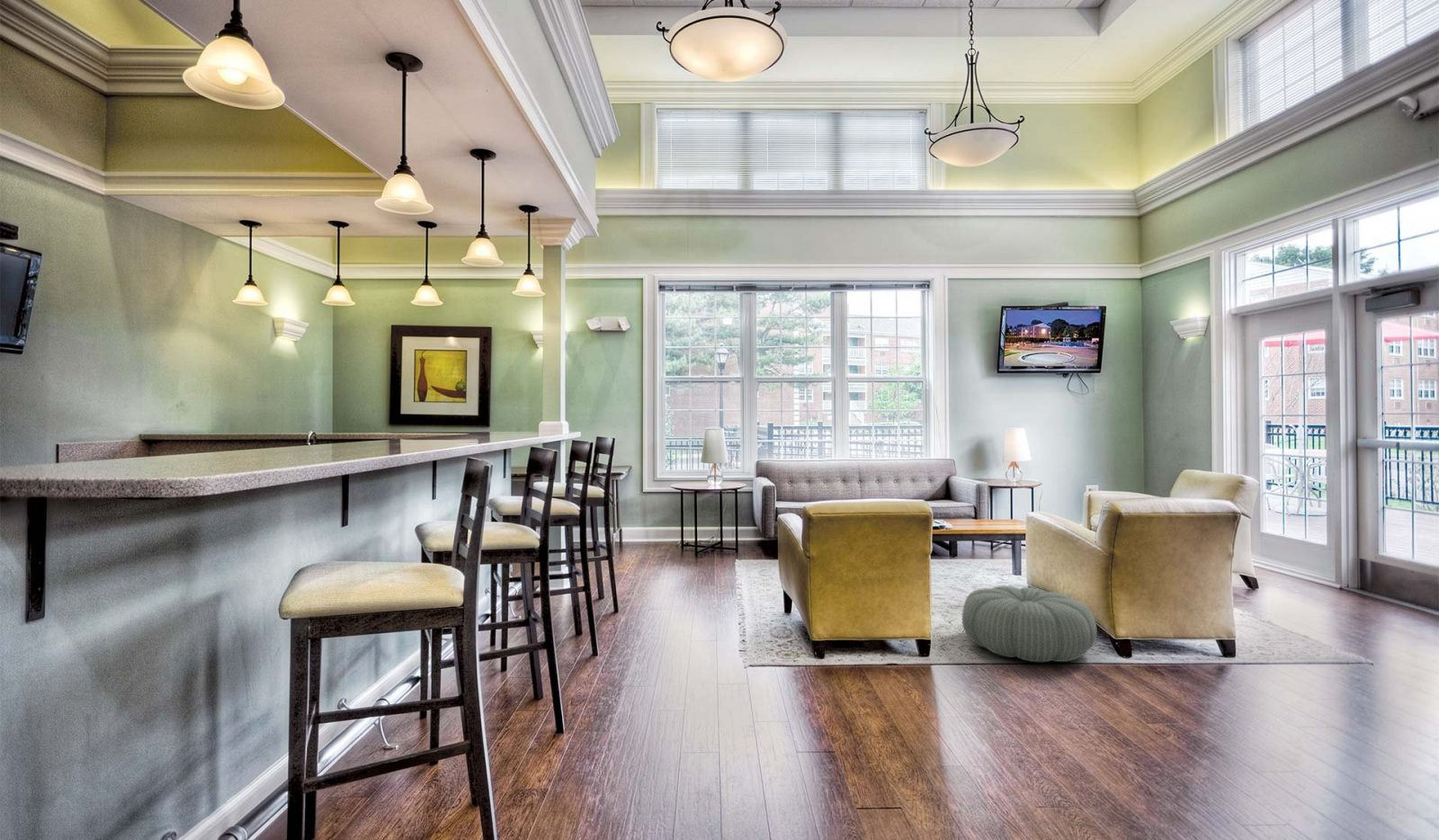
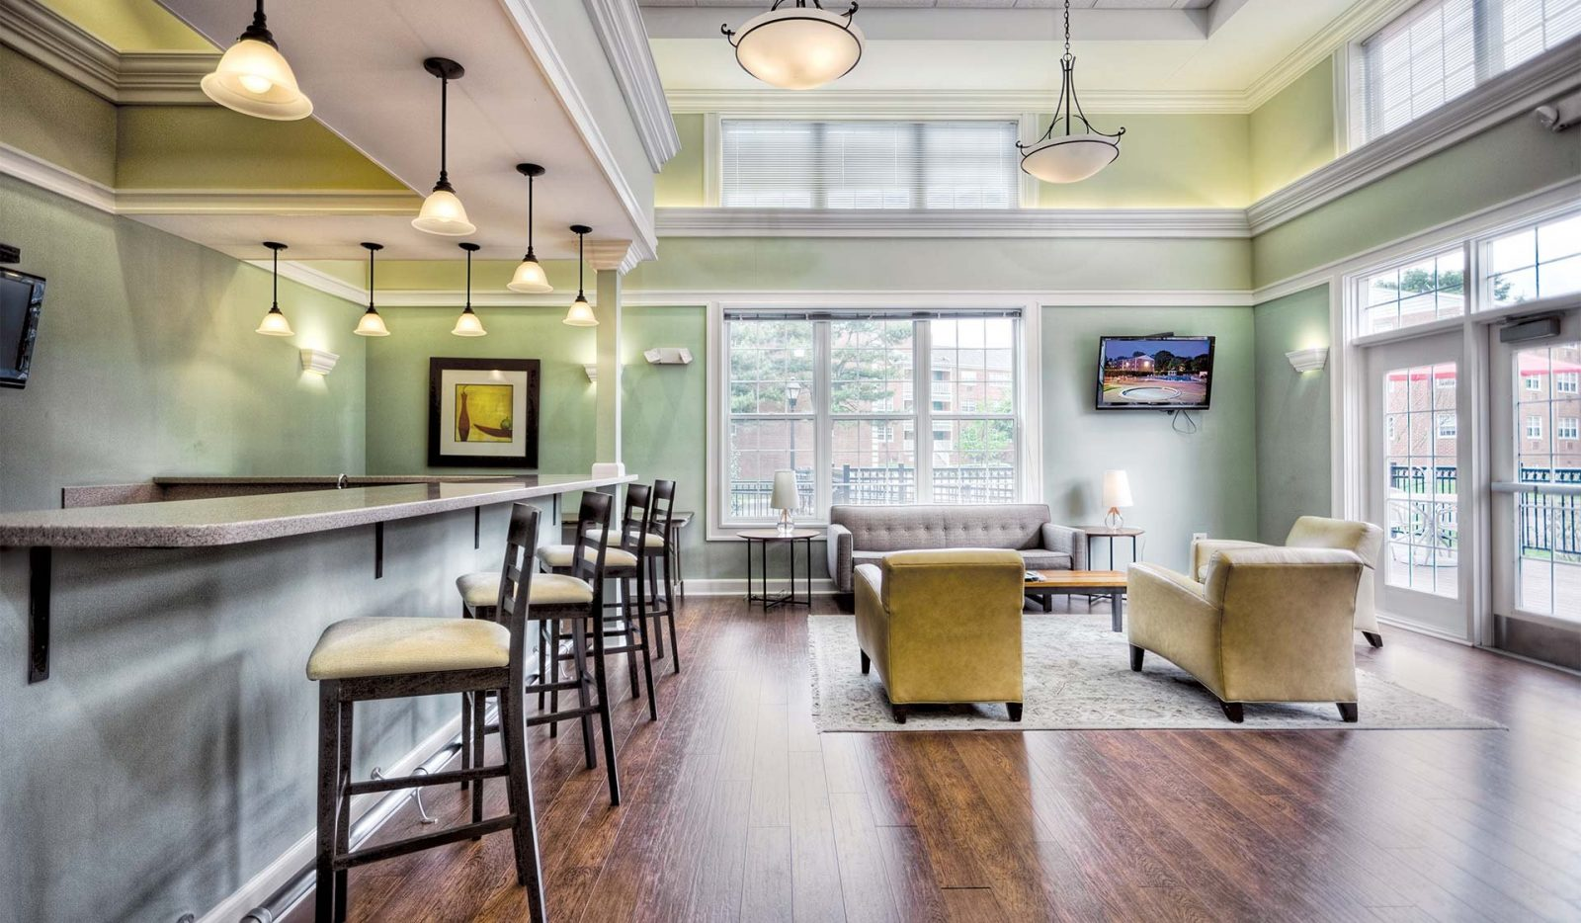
- pouf (1025, 621)
